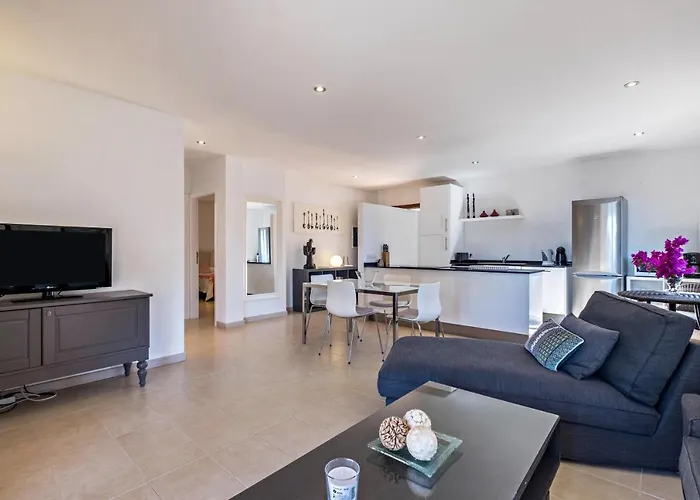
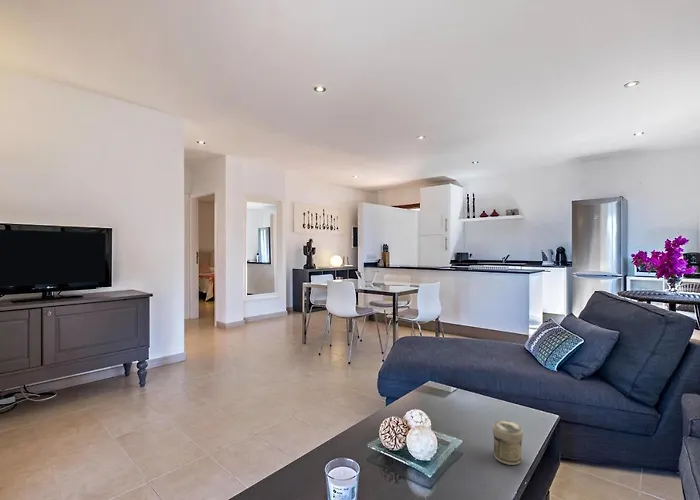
+ jar (507, 442)
